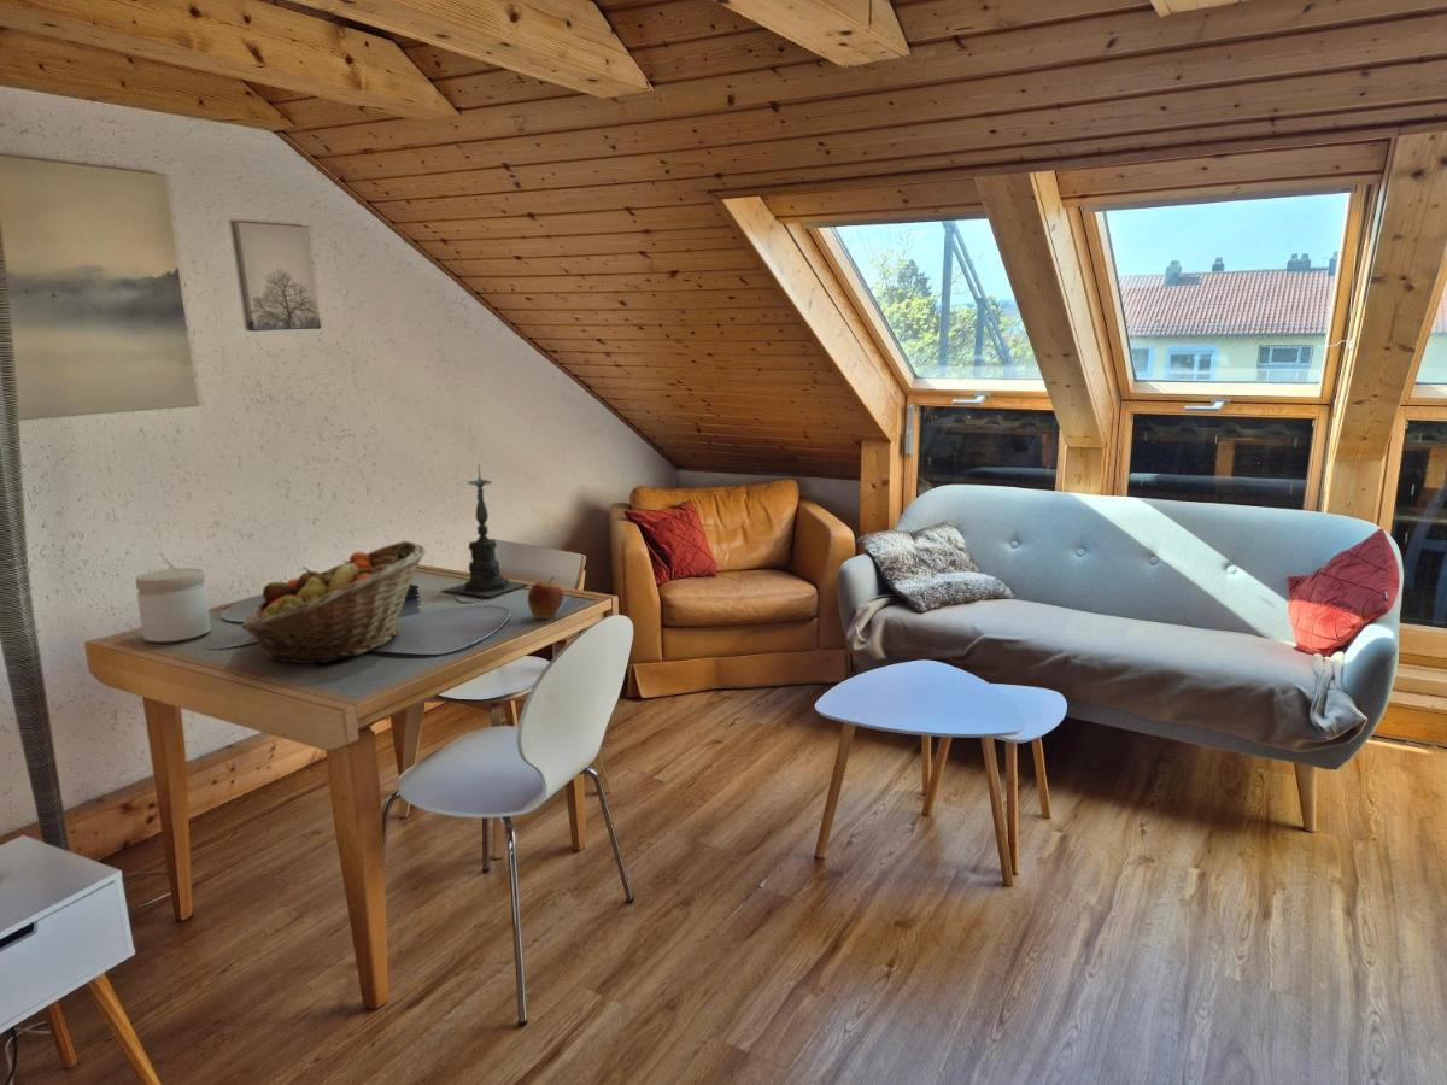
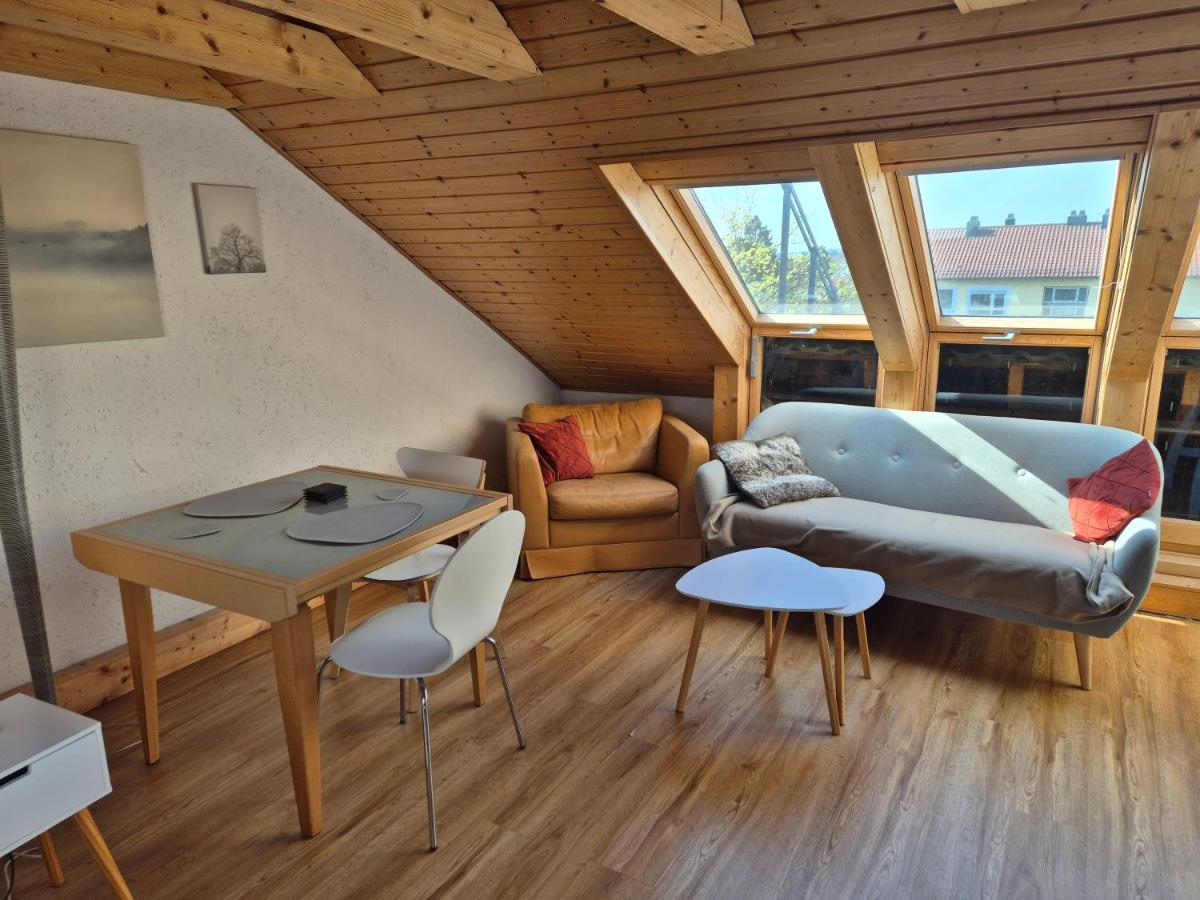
- fruit basket (338, 597)
- apple (545, 597)
- candle holder (481, 526)
- jar (174, 604)
